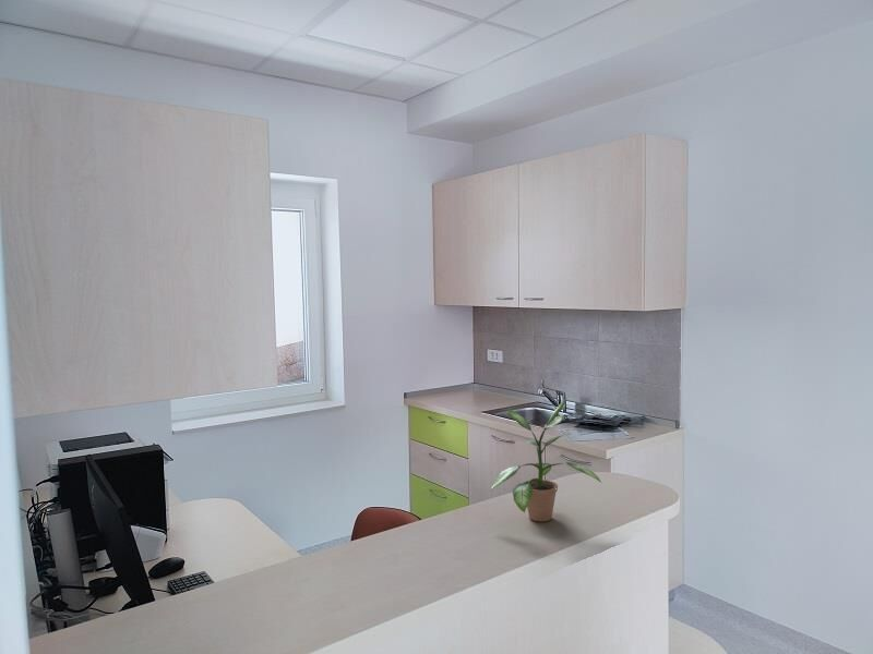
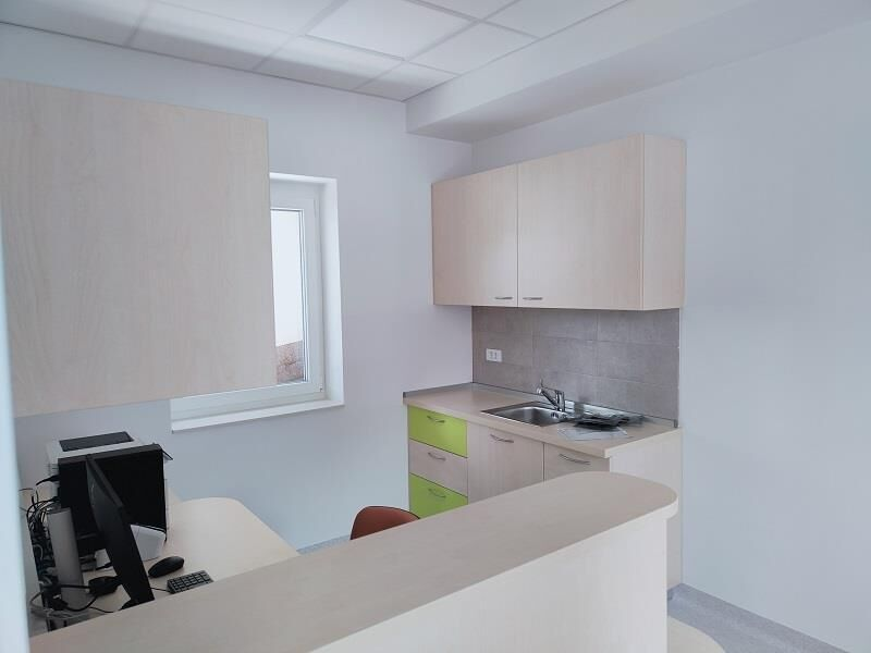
- potted plant (540, 459)
